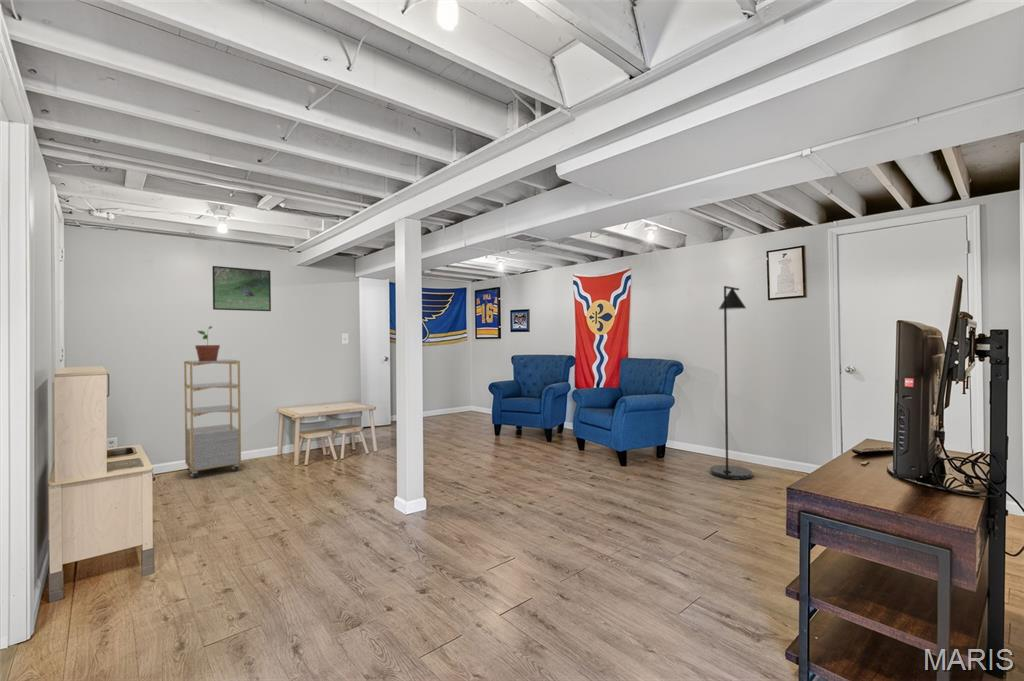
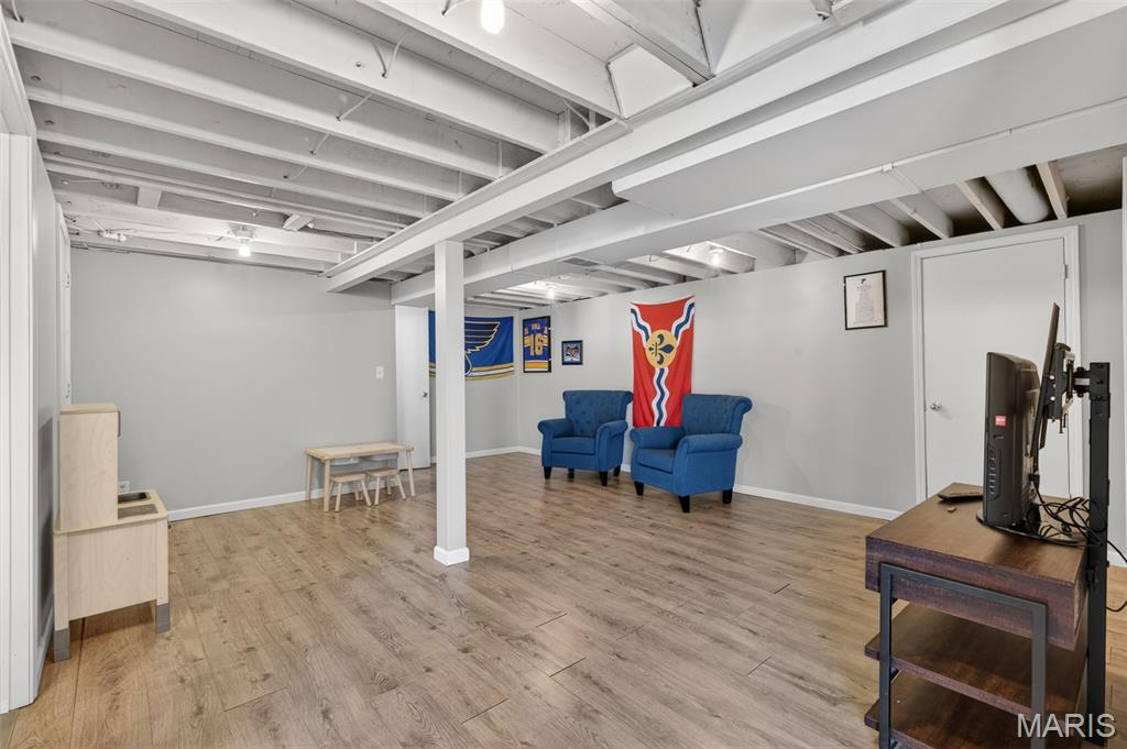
- potted plant (207, 342)
- shelving unit (211, 412)
- floor lamp (726, 380)
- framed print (242, 289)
